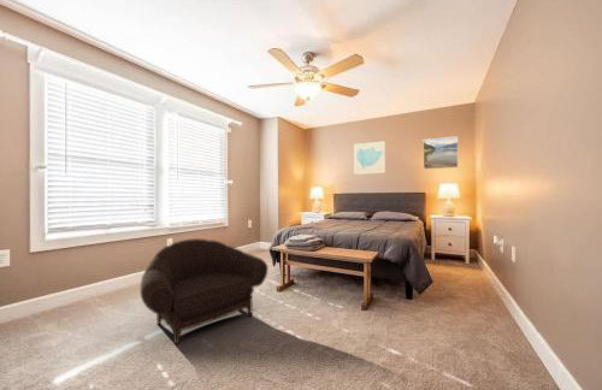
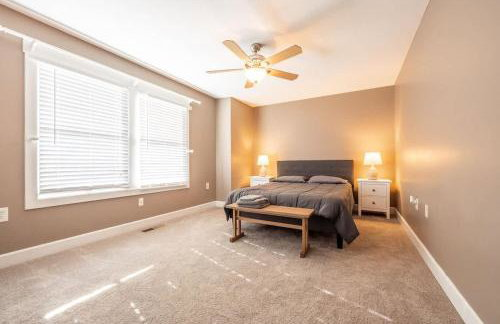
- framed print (439, 153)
- wall art (368, 158)
- armchair (200, 278)
